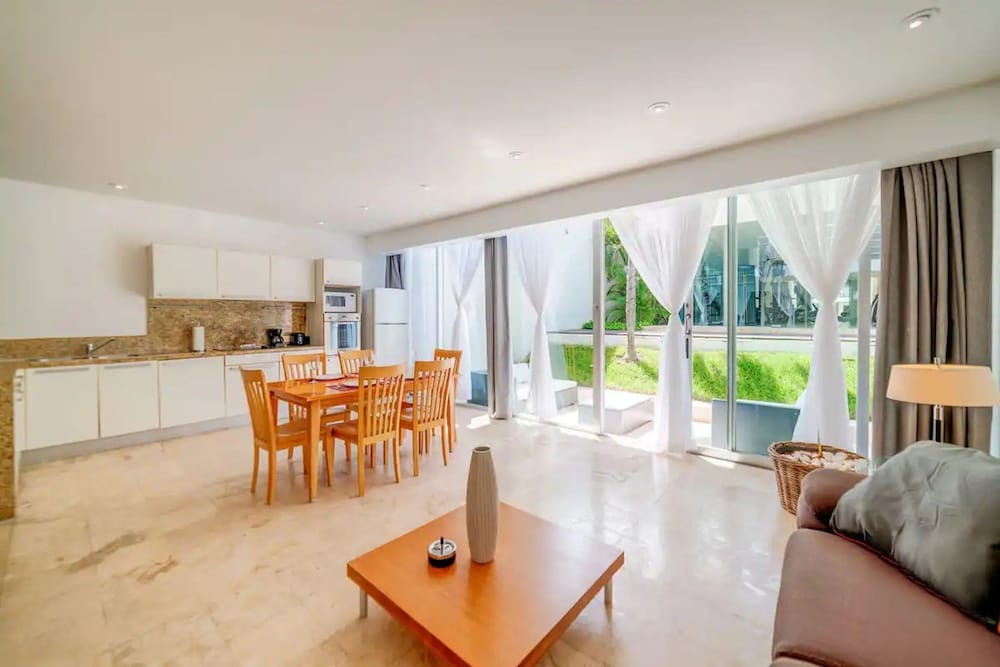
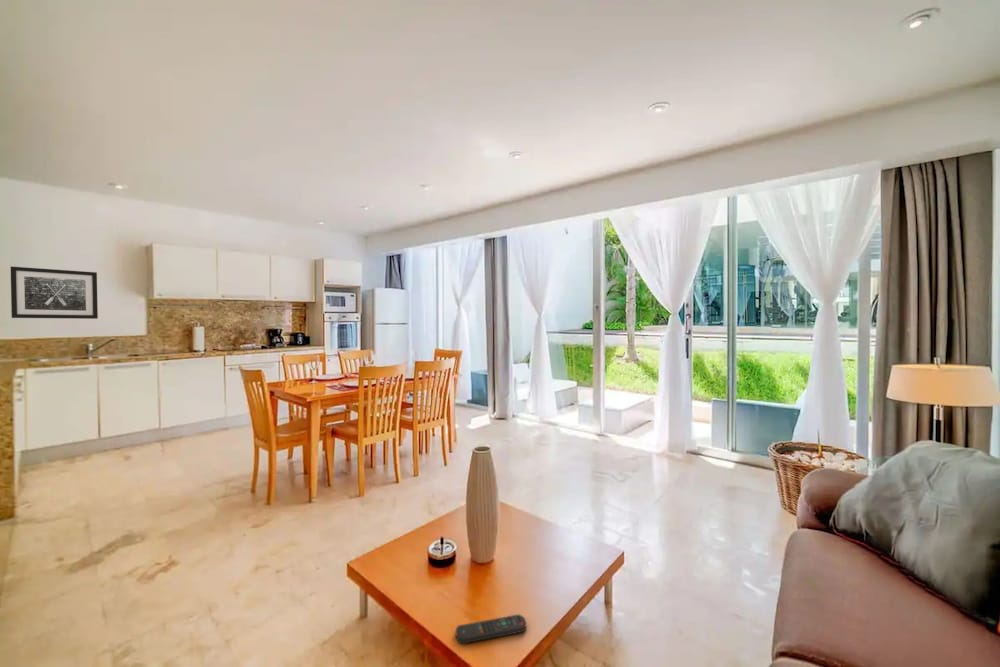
+ remote control (491, 628)
+ wall art (56, 294)
